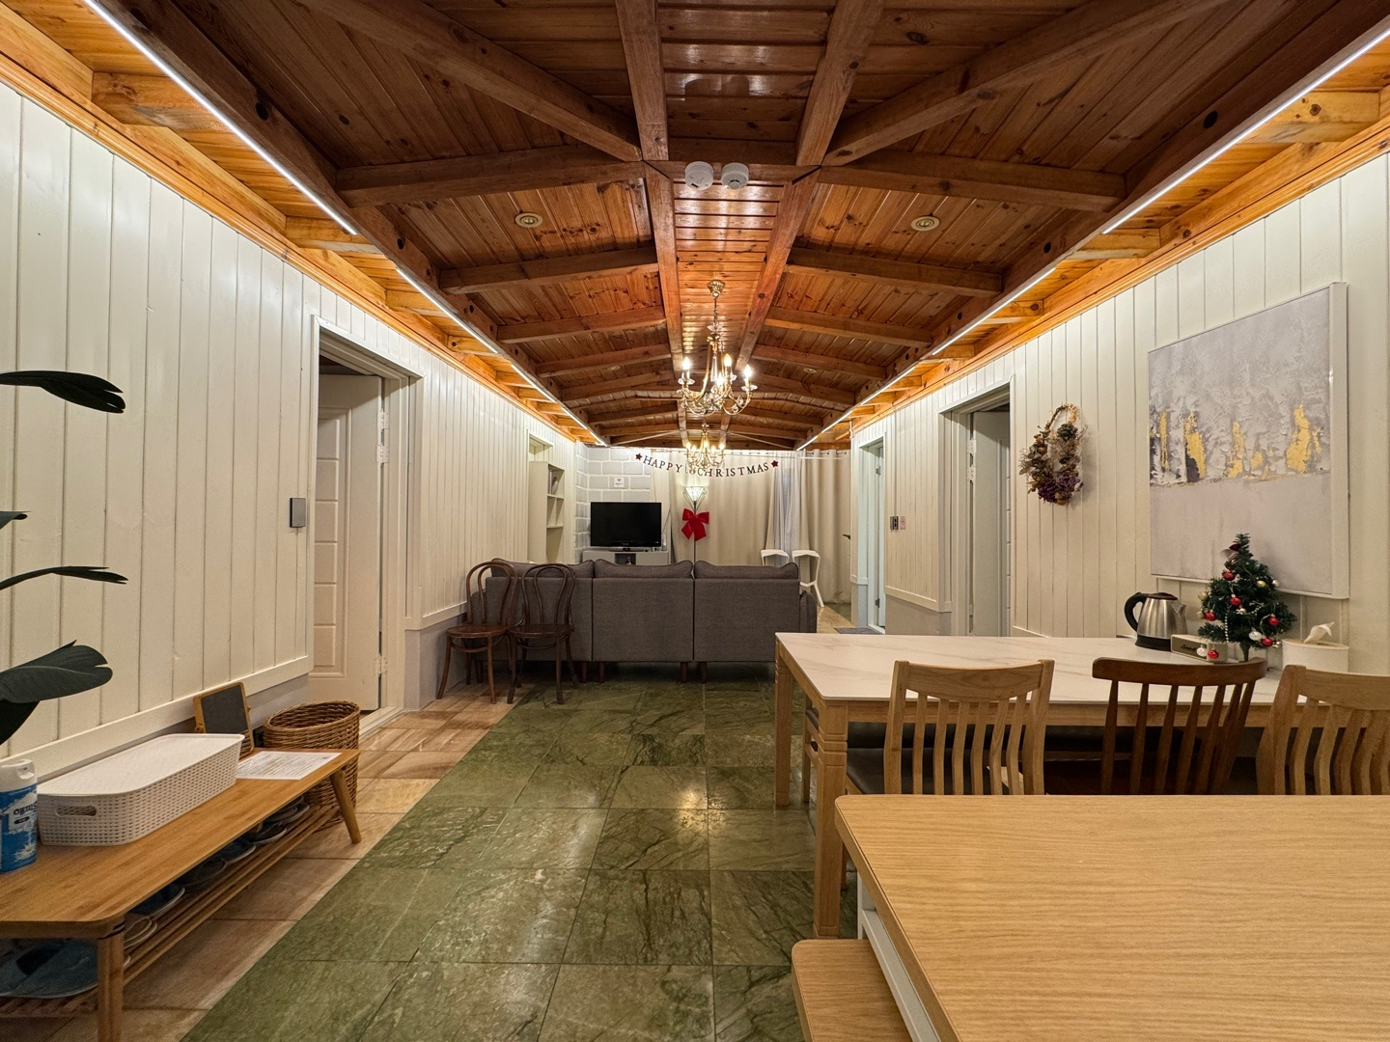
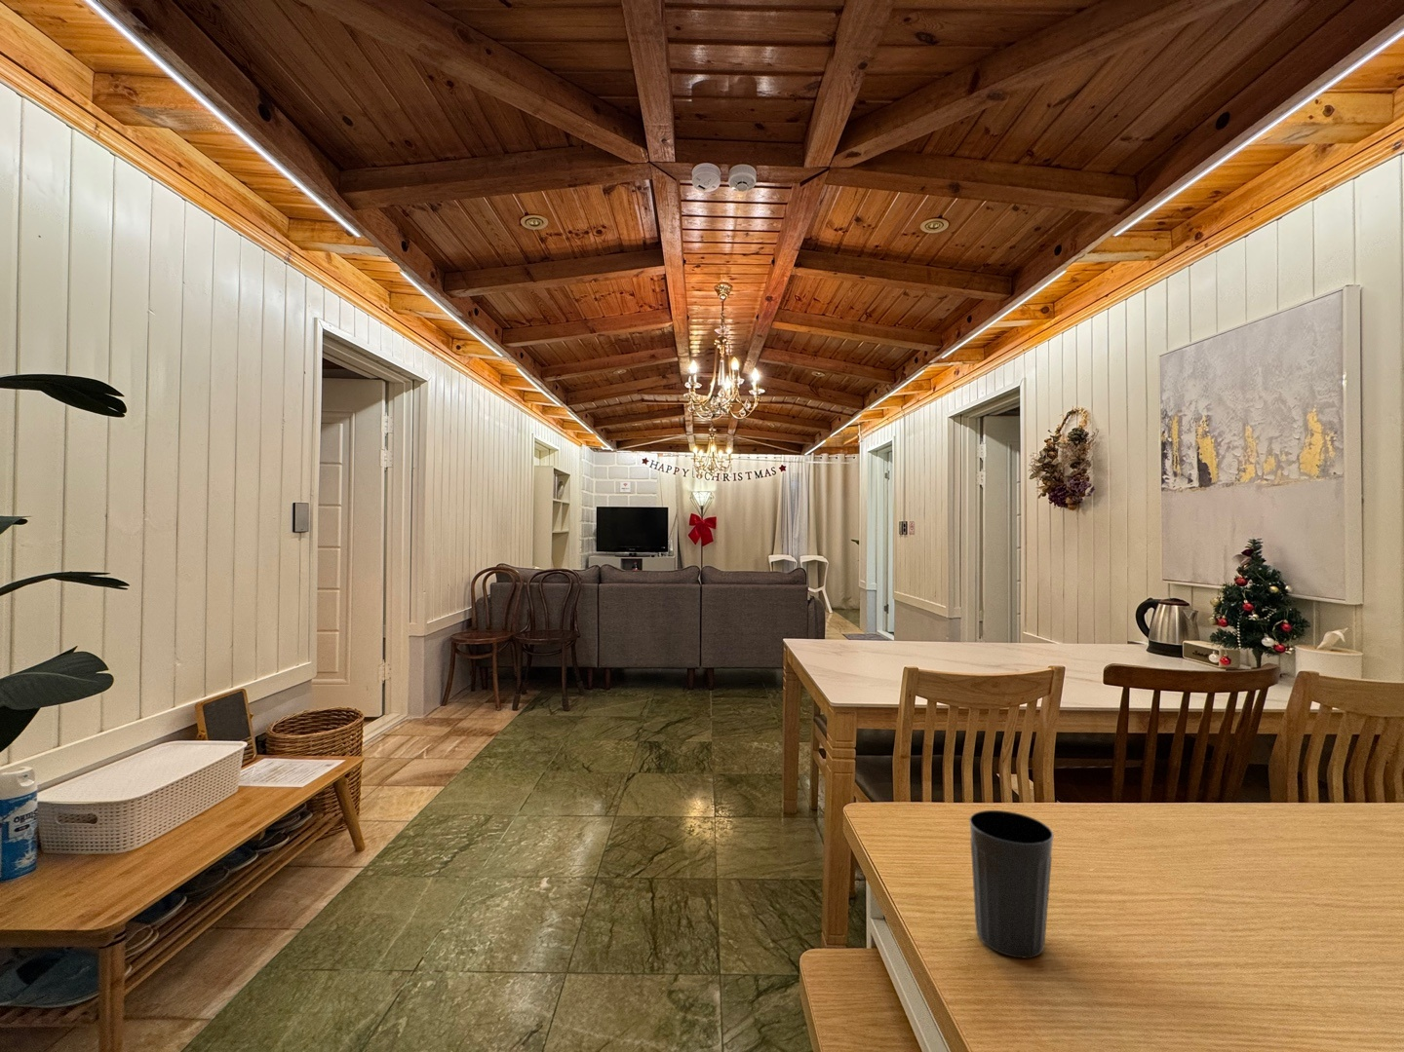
+ cup (1010, 883)
